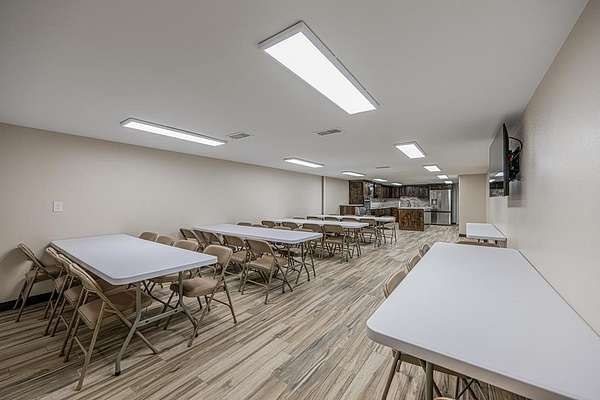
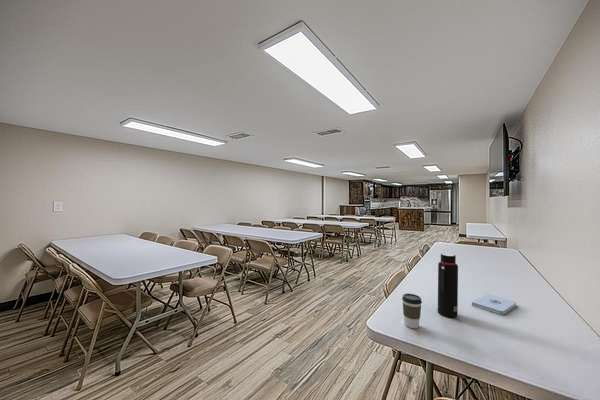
+ water bottle (446, 284)
+ coffee cup (411, 310)
+ notepad (494, 303)
